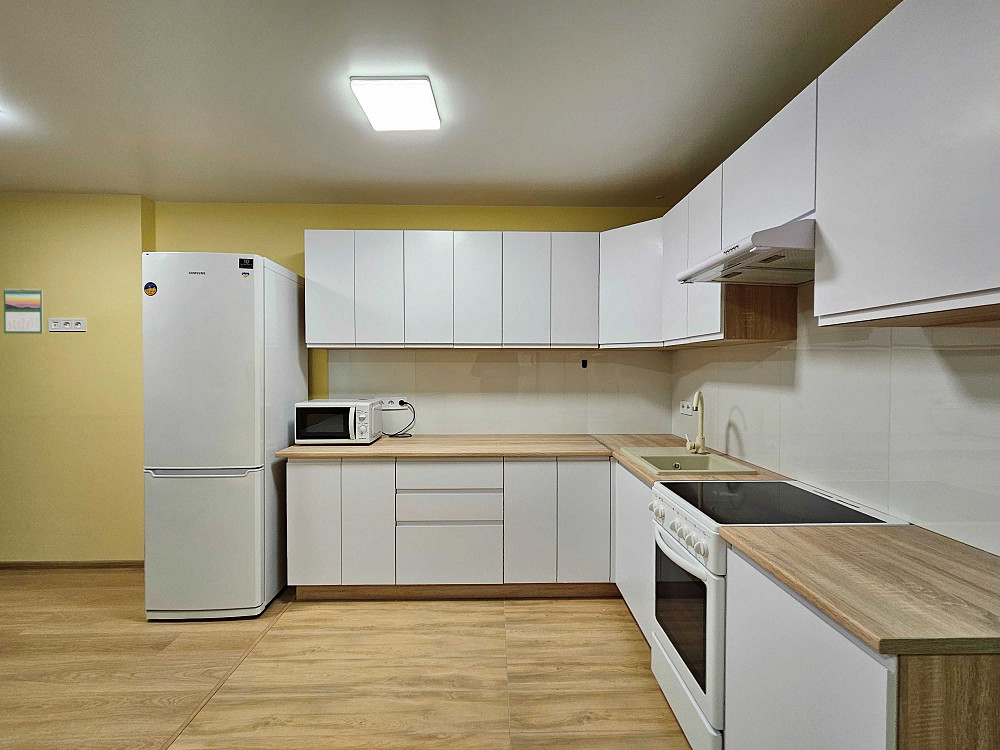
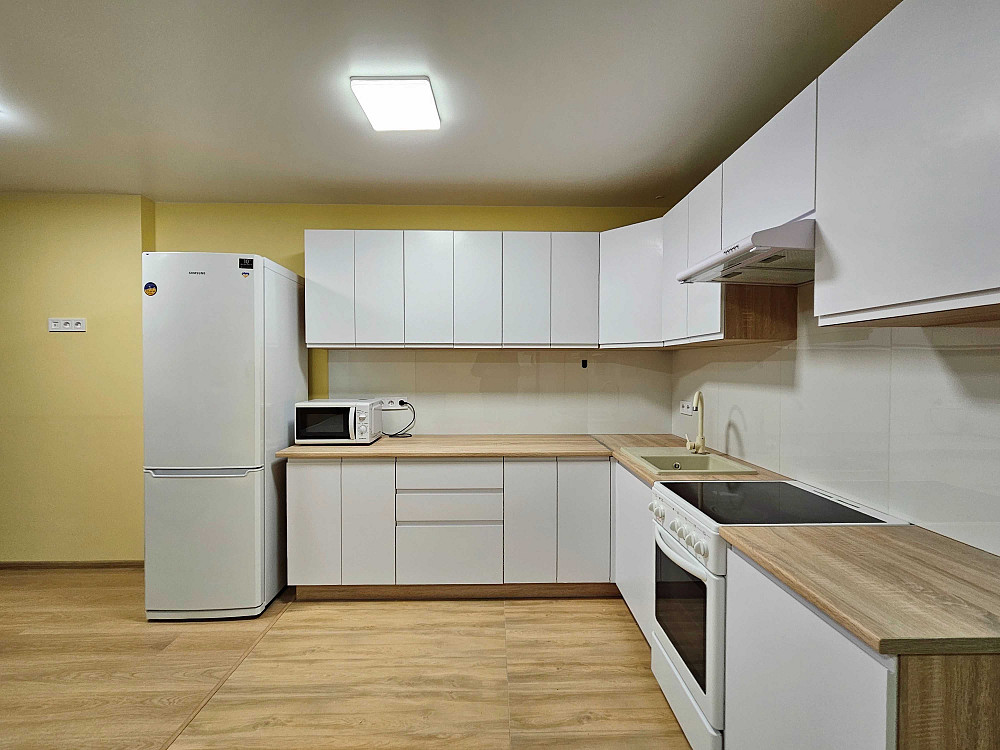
- calendar (23, 310)
